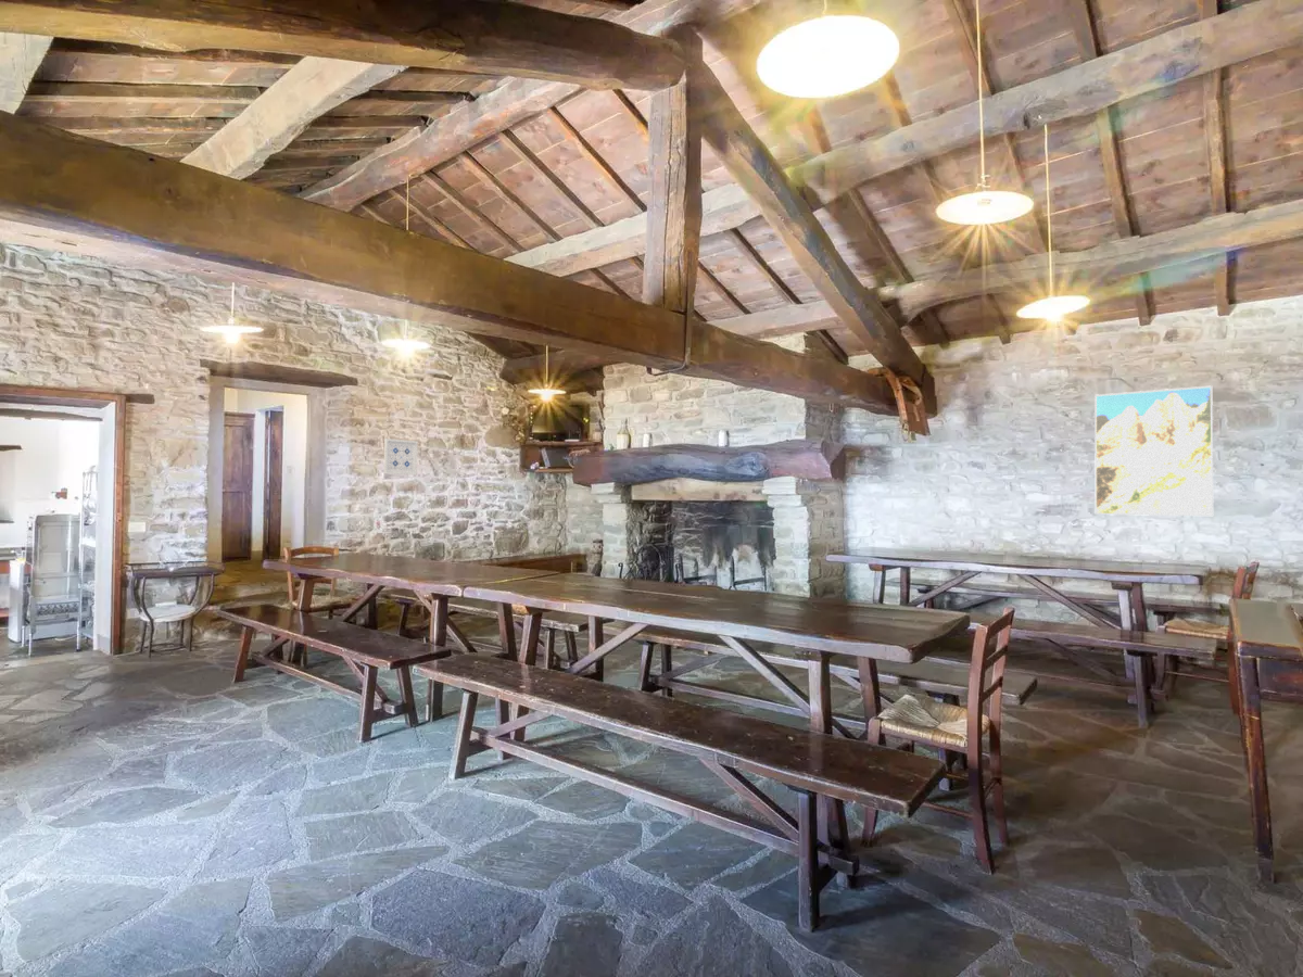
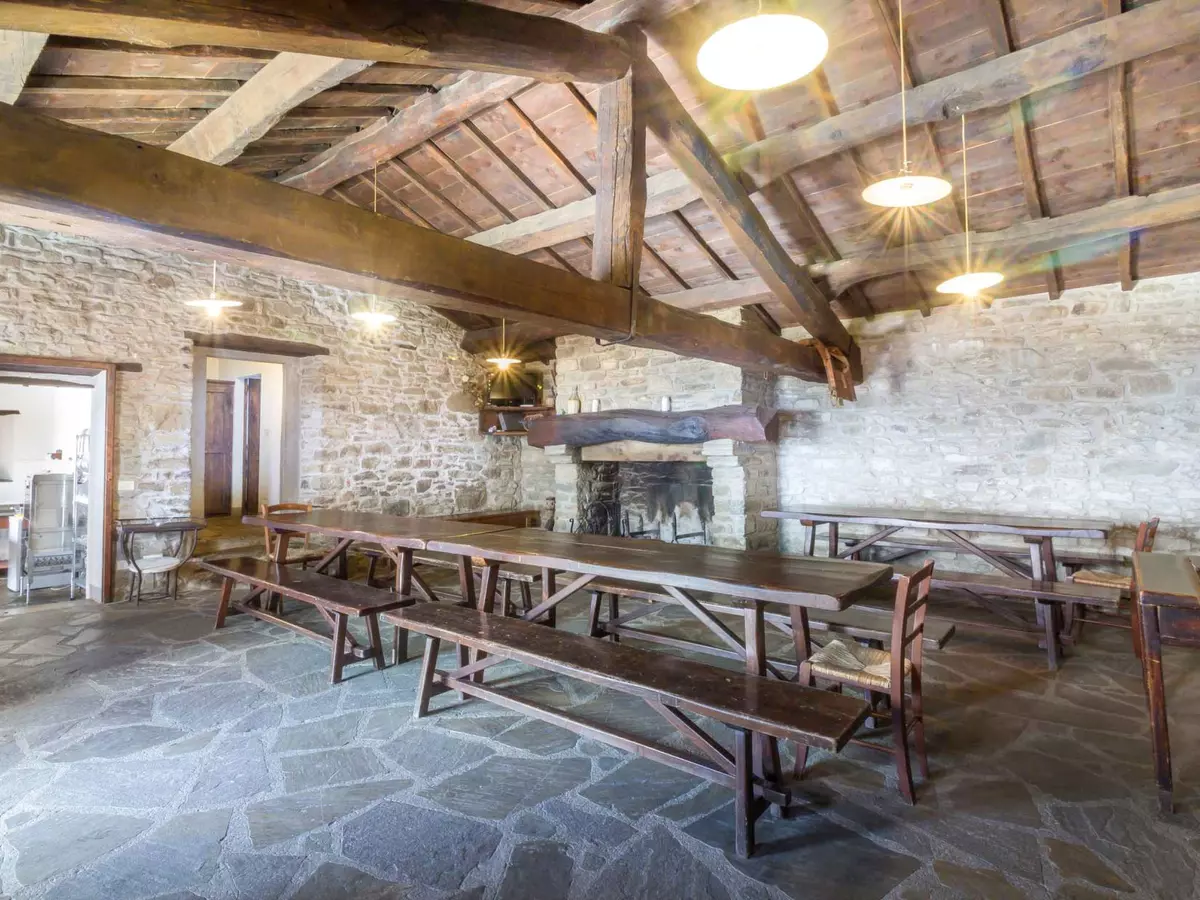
- wall art (401, 457)
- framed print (1151, 453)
